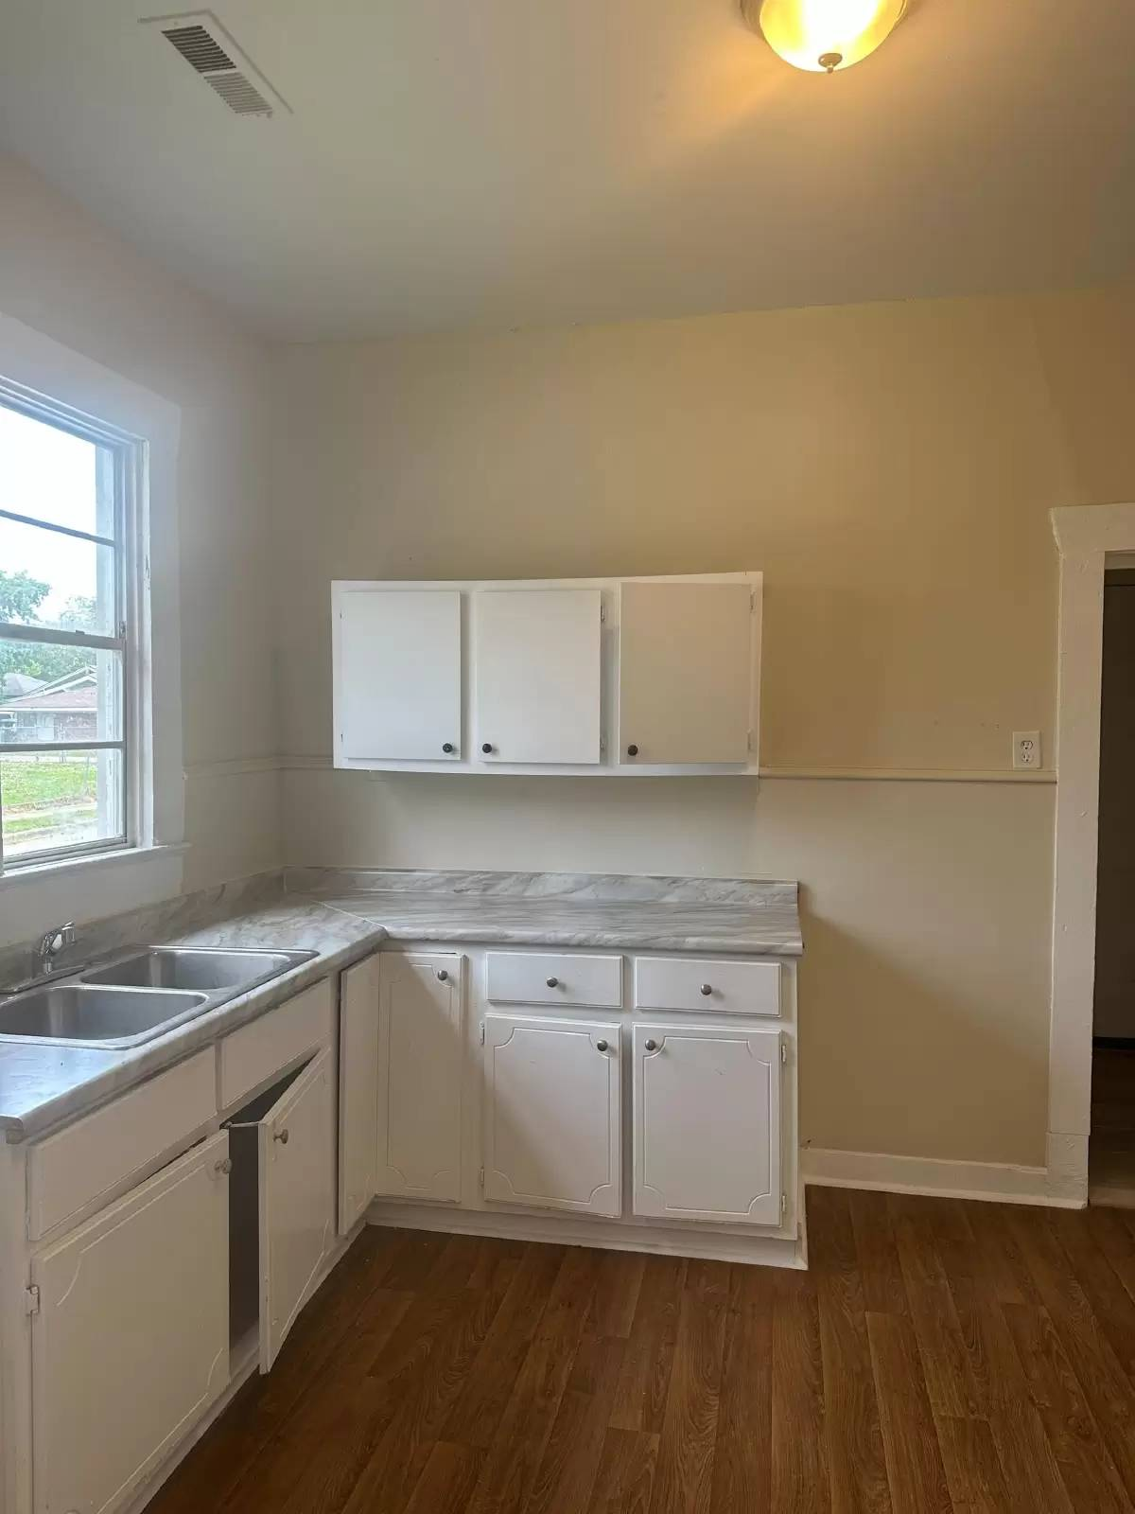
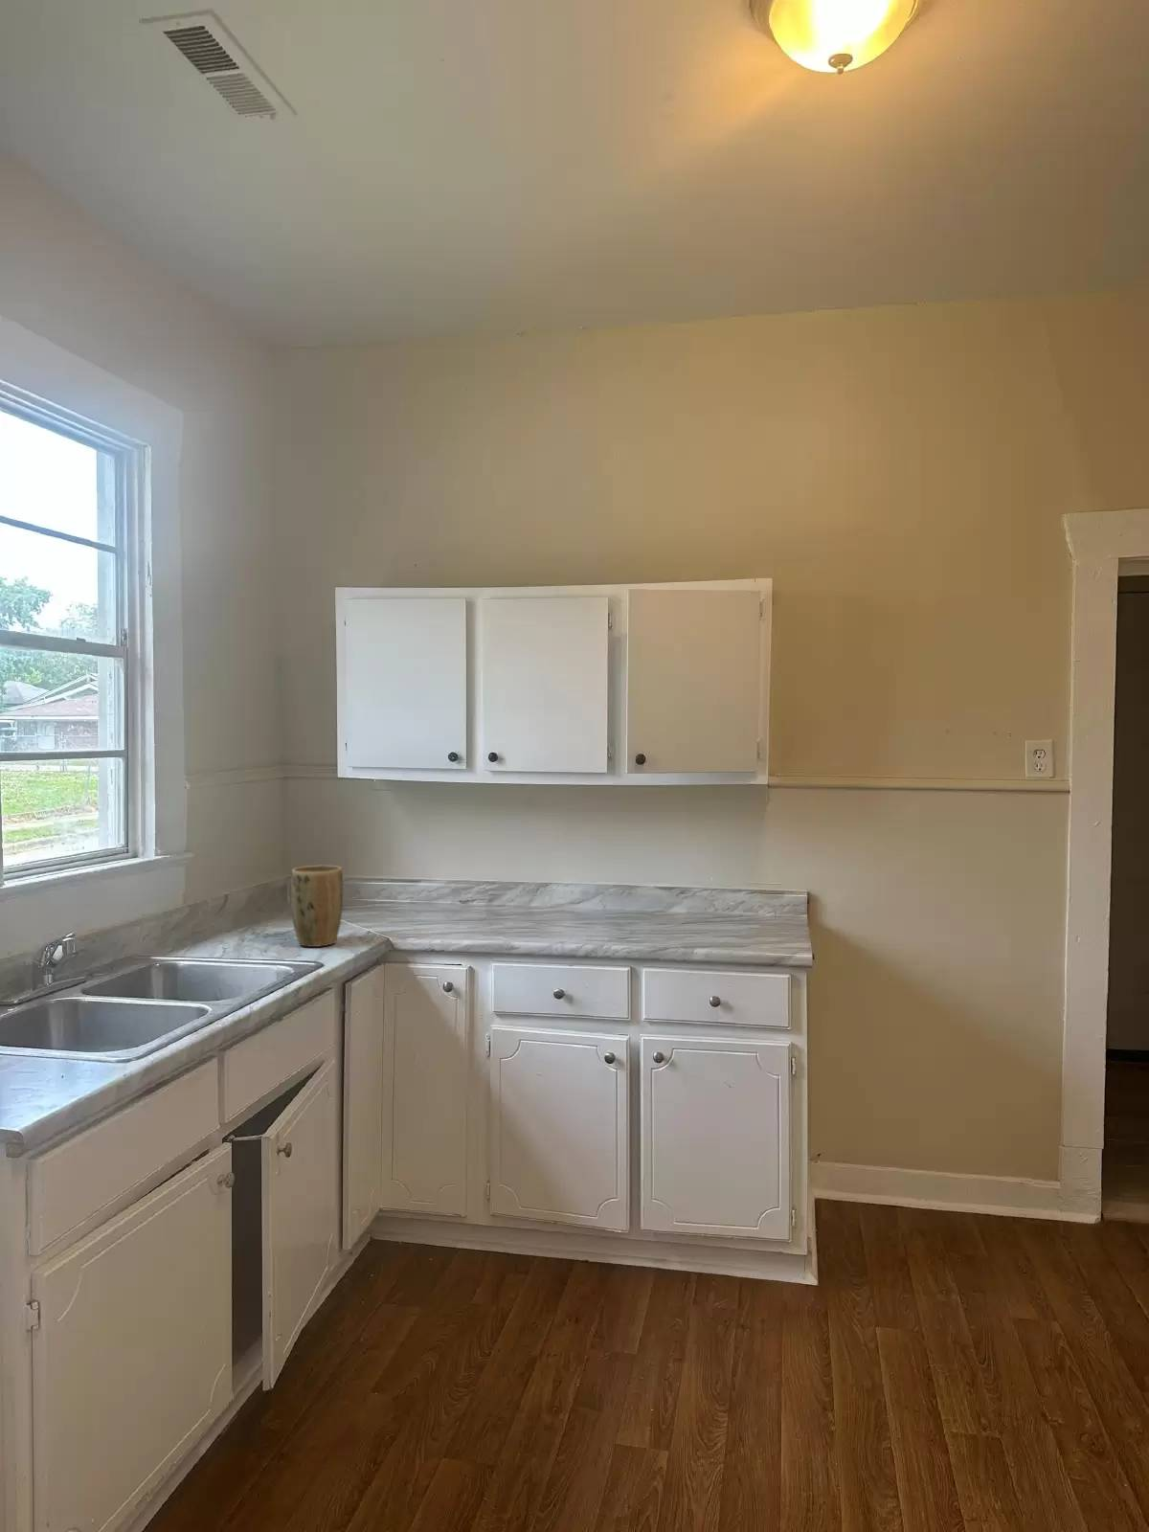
+ plant pot (317, 906)
